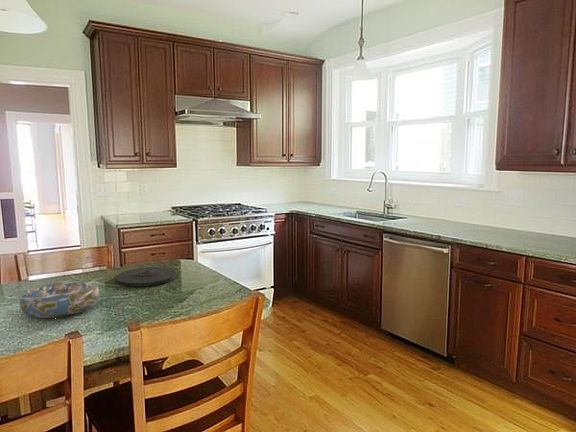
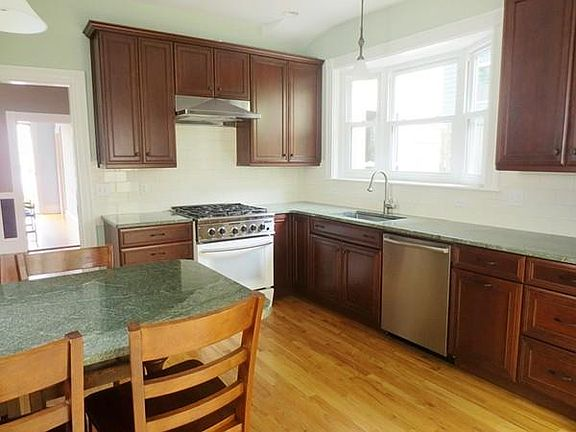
- decorative bowl (60, 298)
- plate (146, 274)
